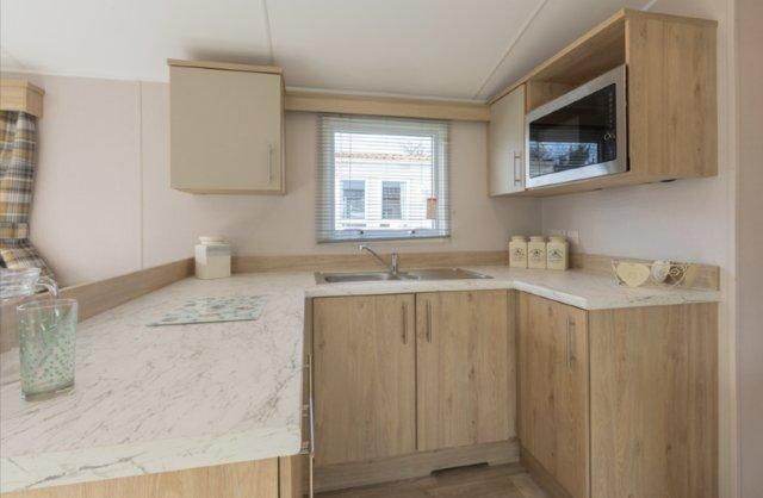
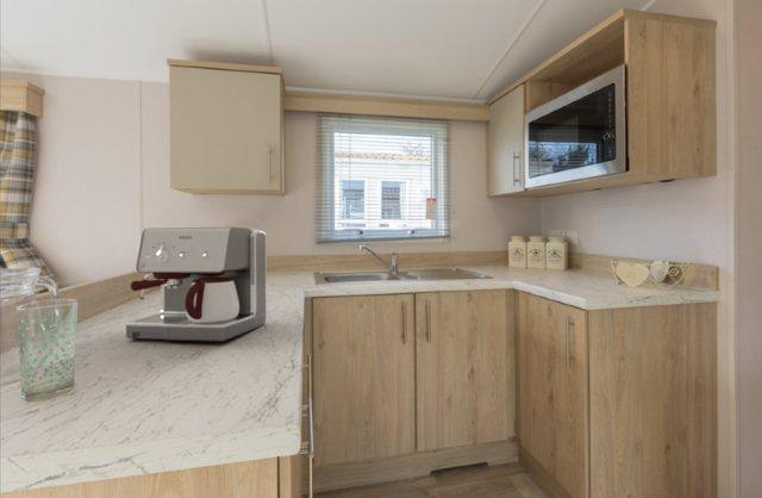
+ coffee maker (201, 279)
